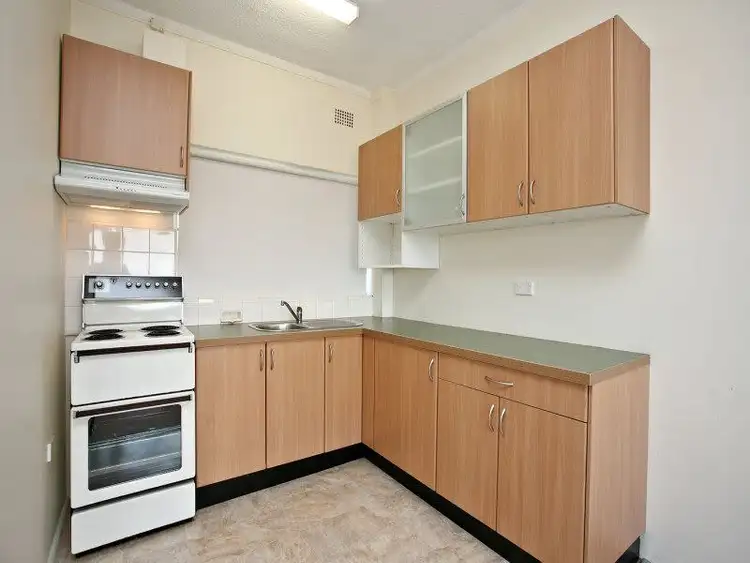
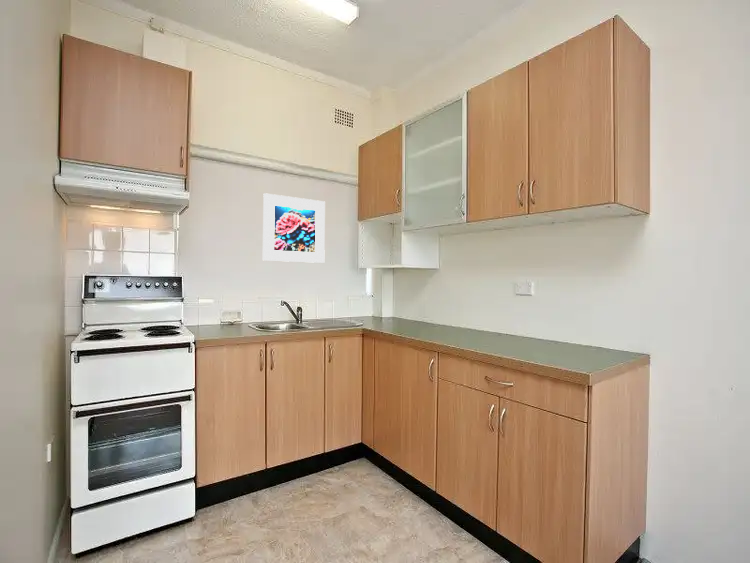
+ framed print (295, 229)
